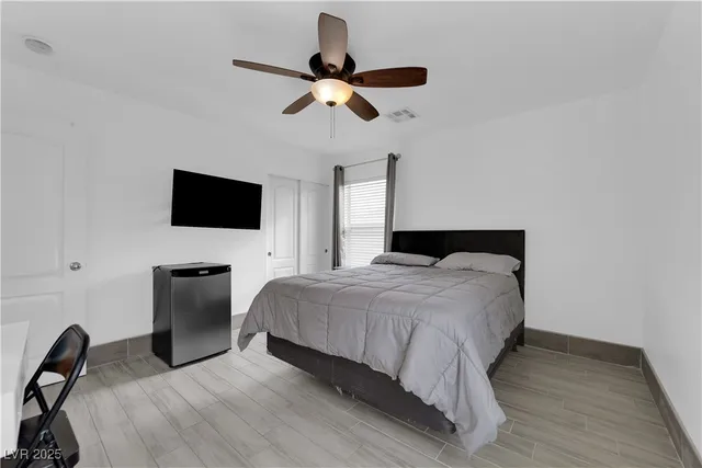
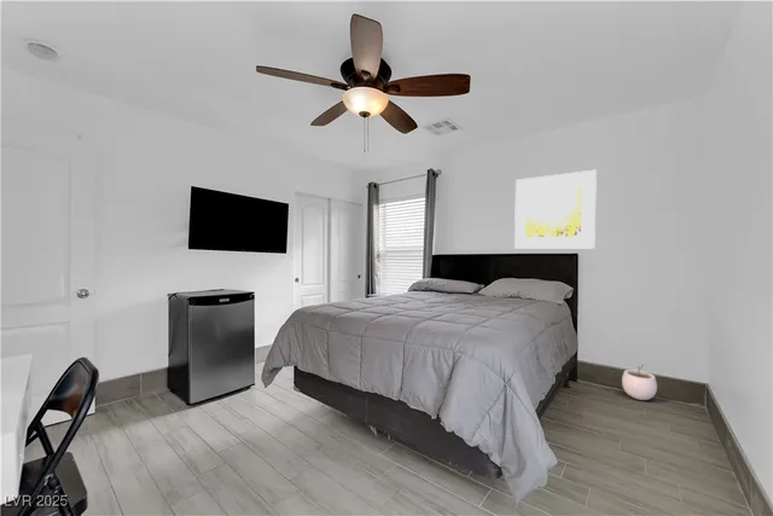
+ plant pot (639, 381)
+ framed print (552, 211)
